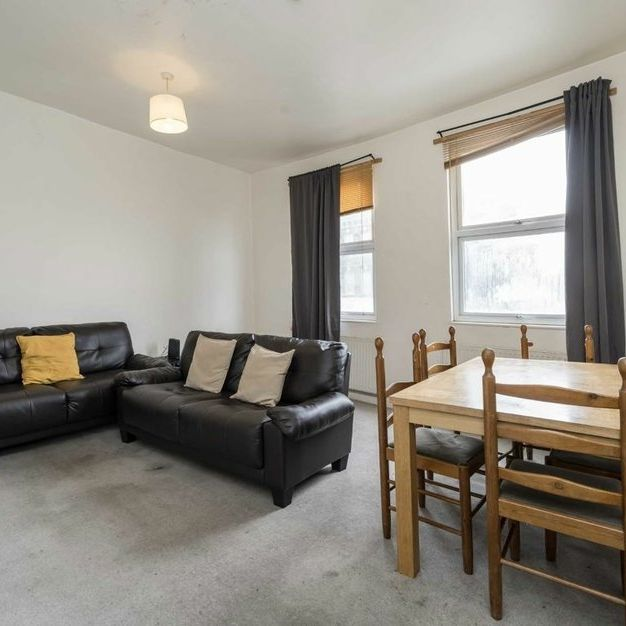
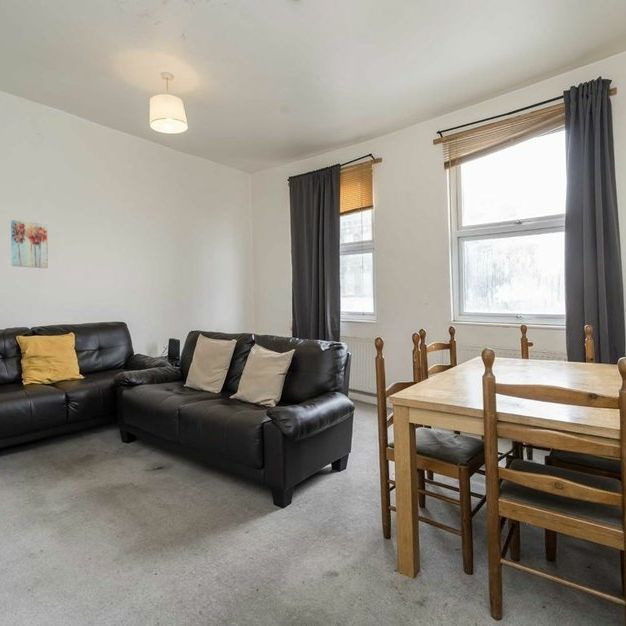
+ wall art (29, 244)
